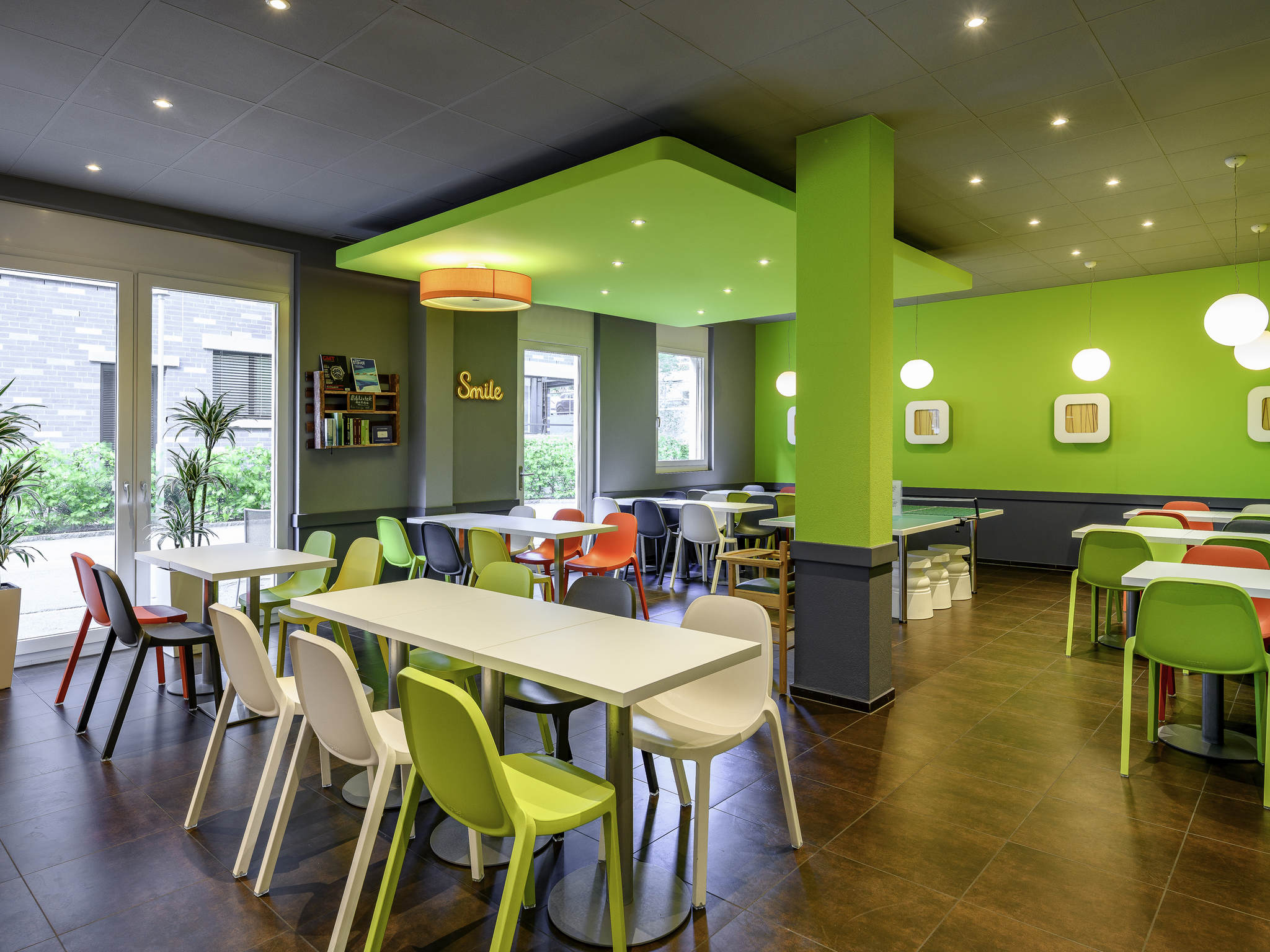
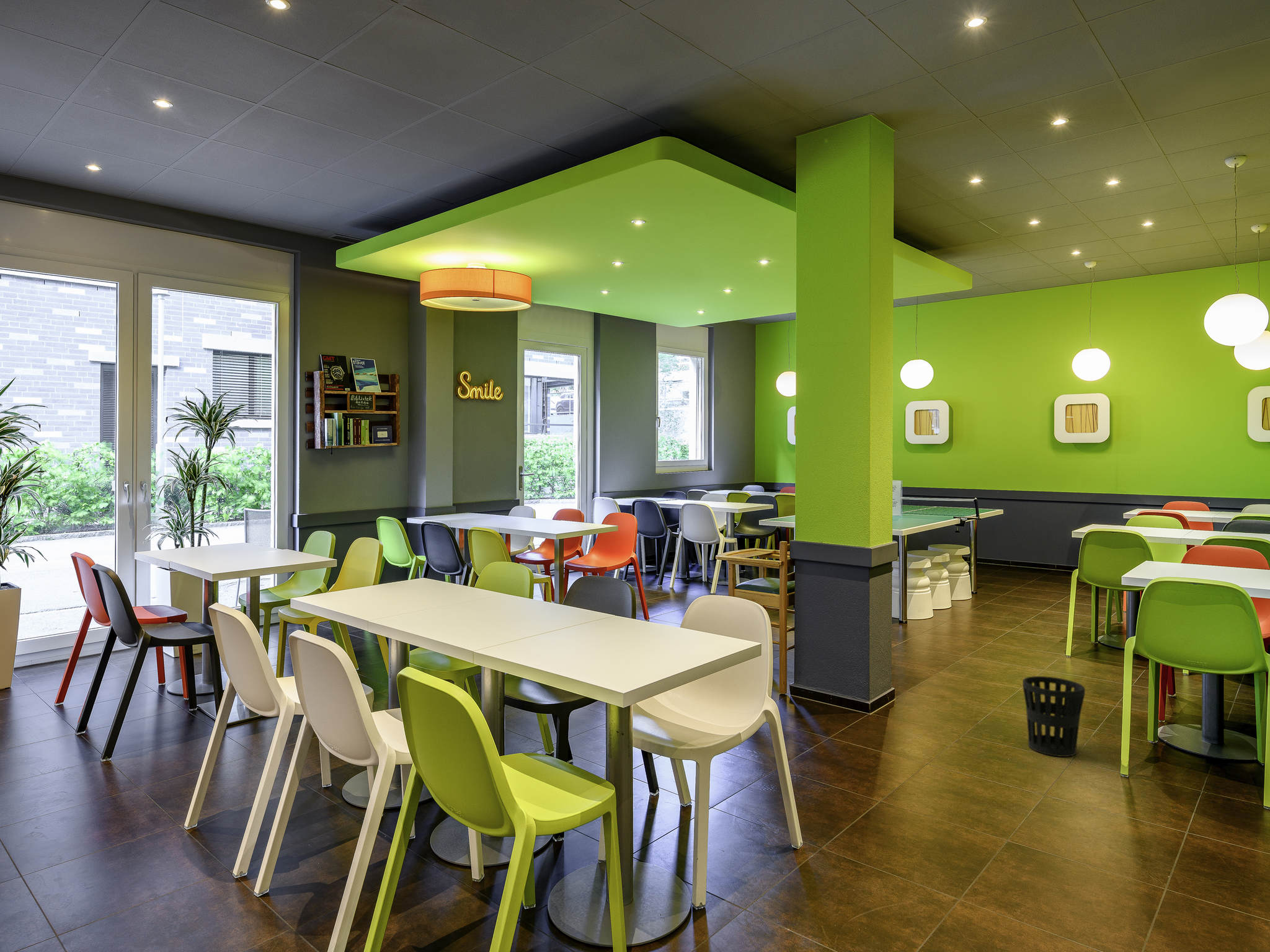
+ wastebasket (1052, 716)
